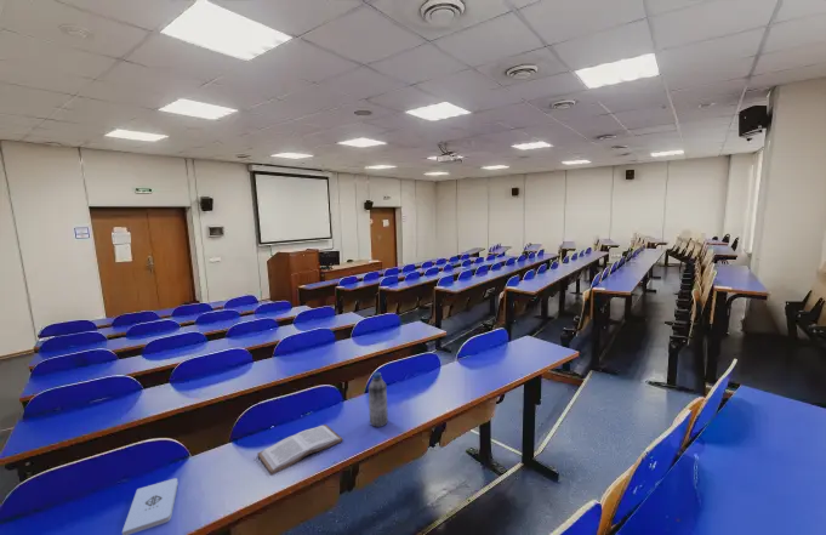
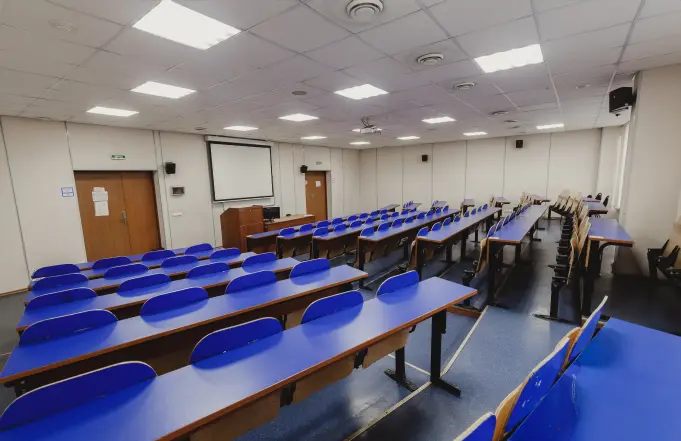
- water bottle (377, 398)
- book (301, 444)
- notepad (153, 503)
